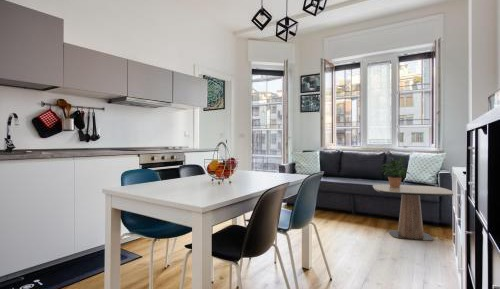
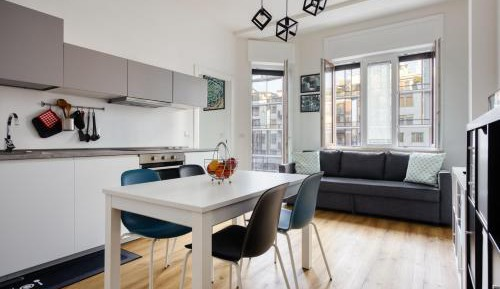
- potted plant (392, 171)
- side table (410, 211)
